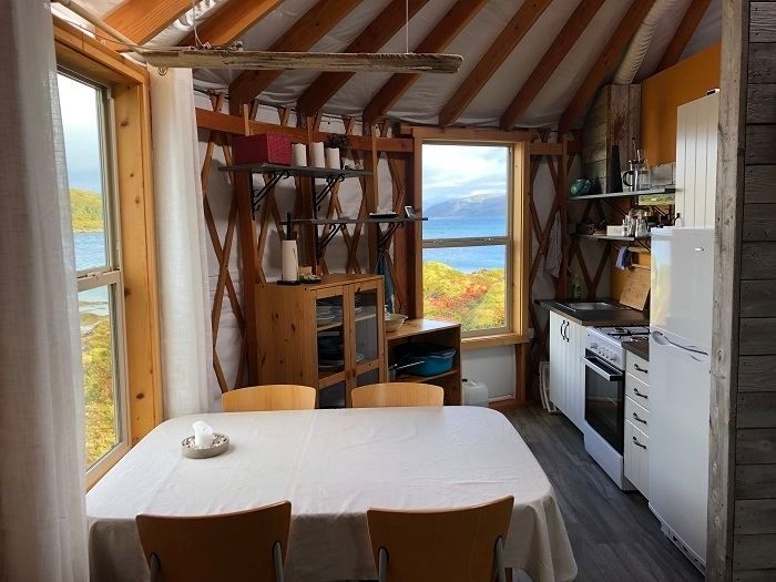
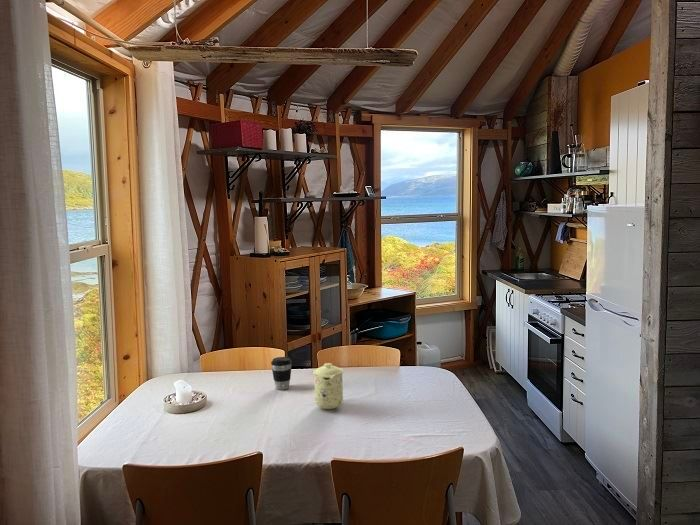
+ coffee cup (281, 373)
+ mug (328, 384)
